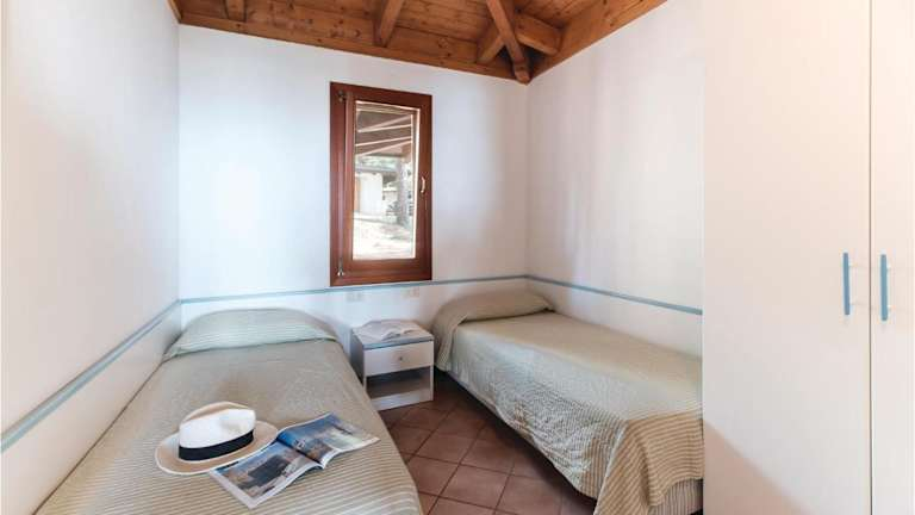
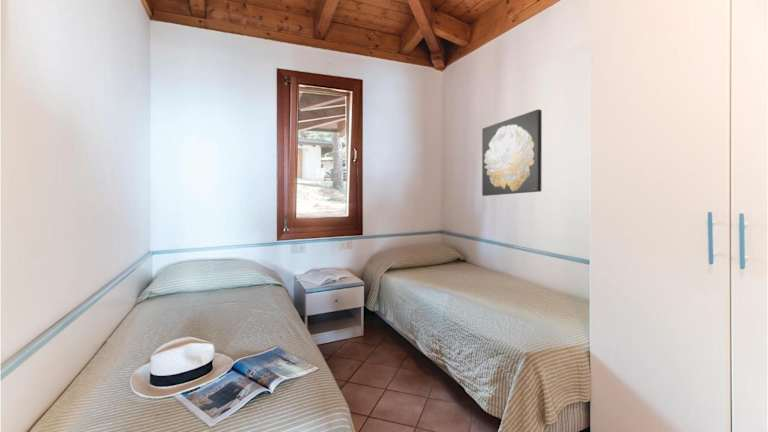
+ wall art (509, 157)
